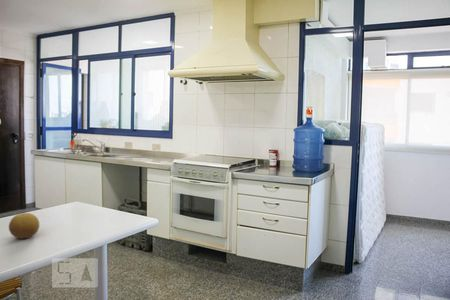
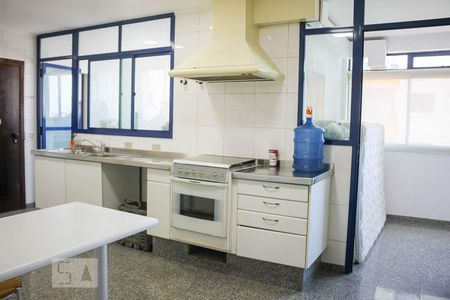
- fruit (24, 225)
